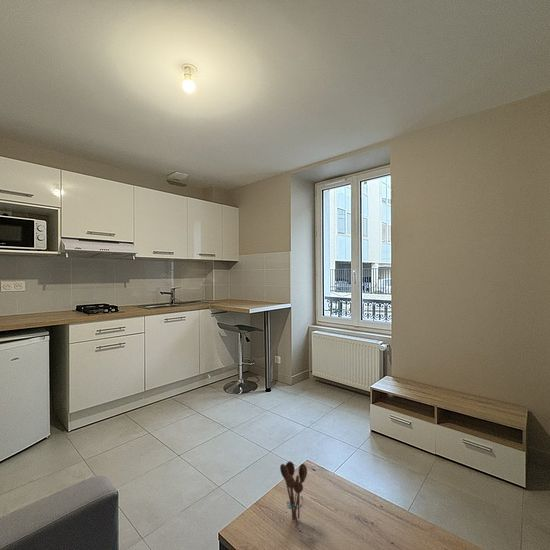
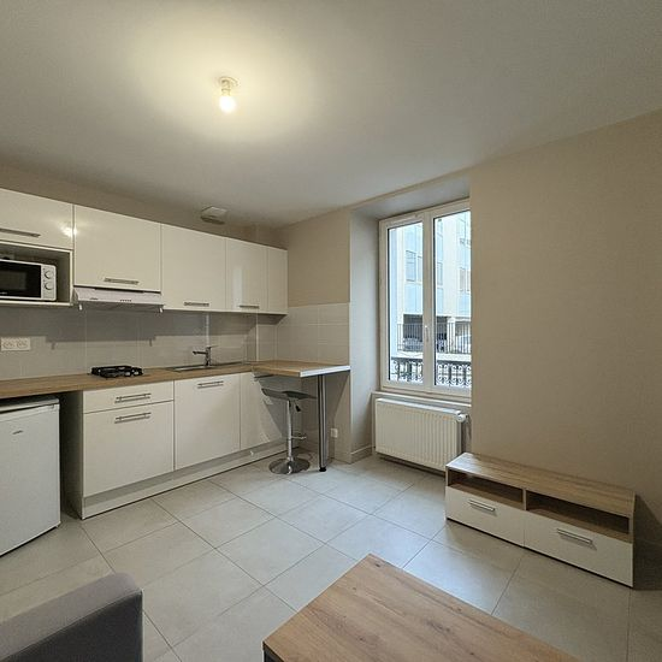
- utensil holder (292, 491)
